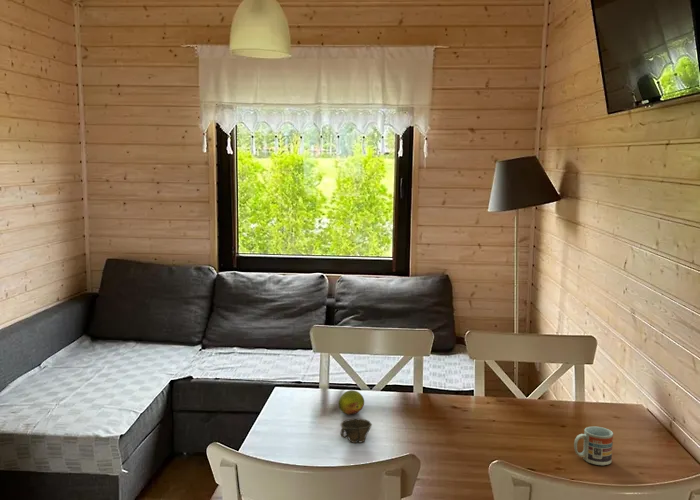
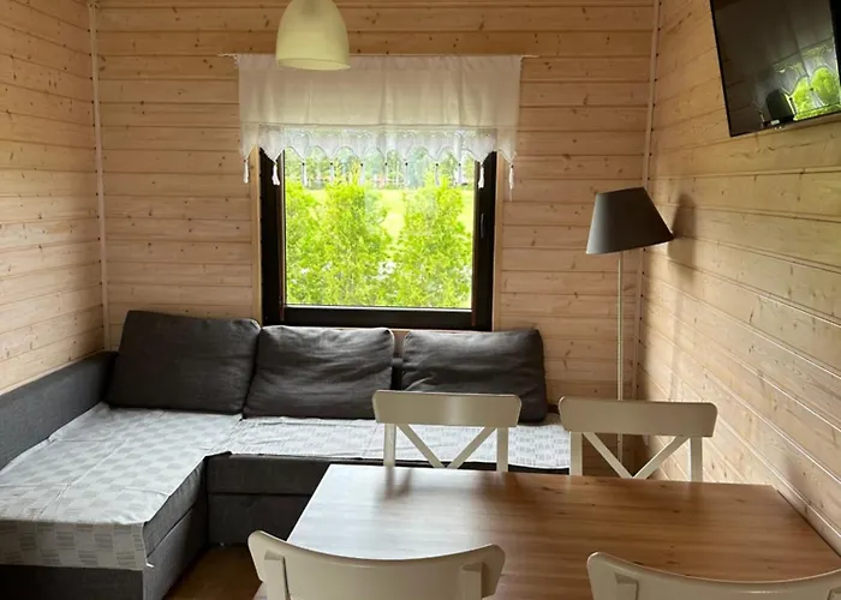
- cup (593, 445)
- fruit (351, 401)
- cup (354, 431)
